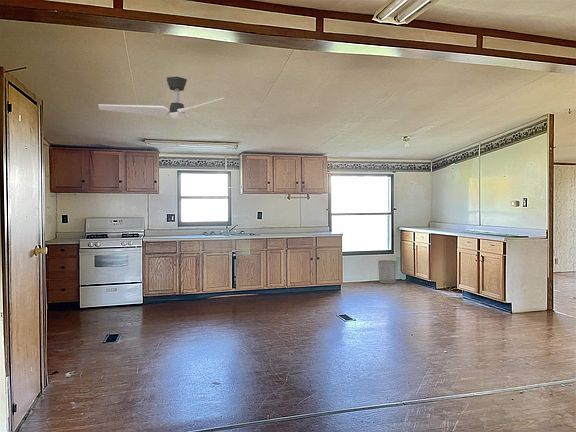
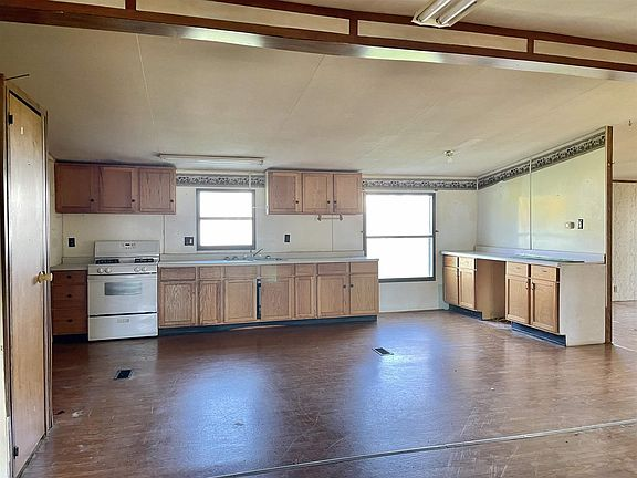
- waste bin (387, 271)
- ceiling fan (159, 106)
